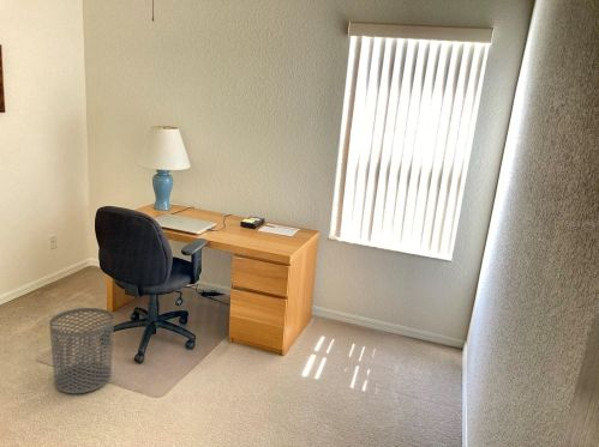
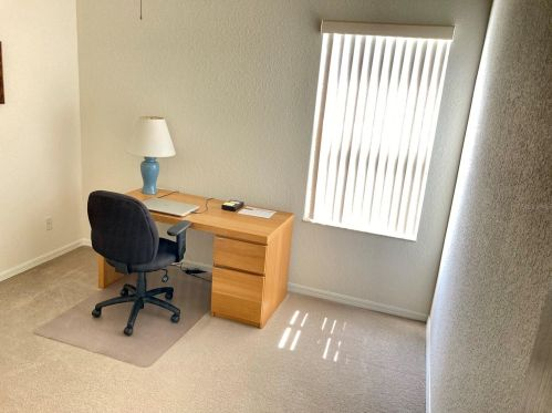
- waste bin (83, 350)
